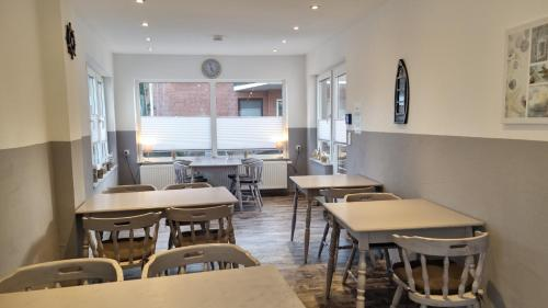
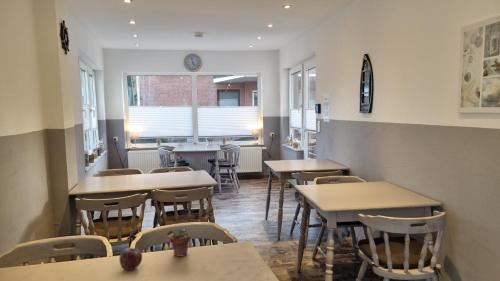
+ apple (131, 258)
+ potted succulent (180, 240)
